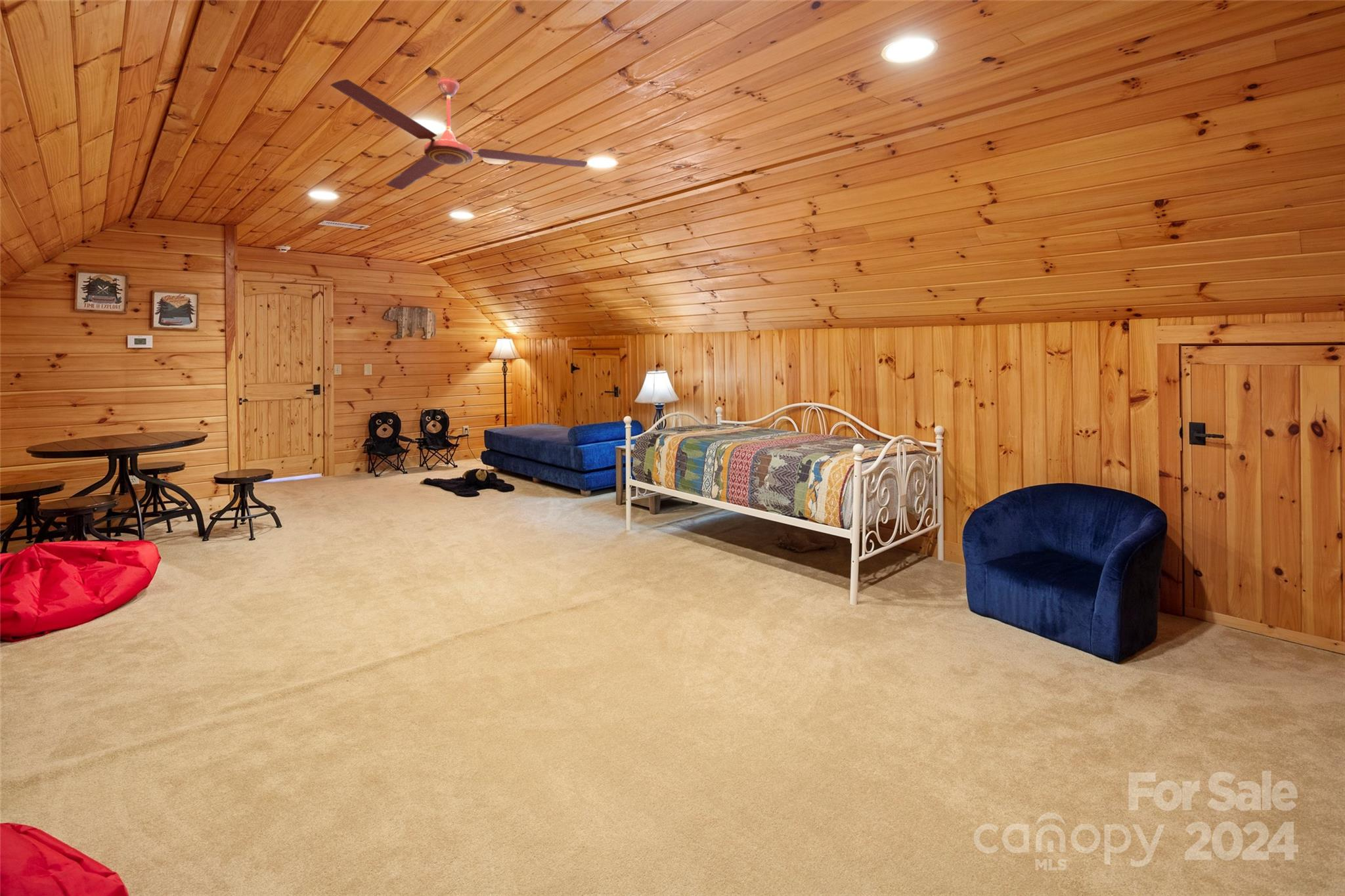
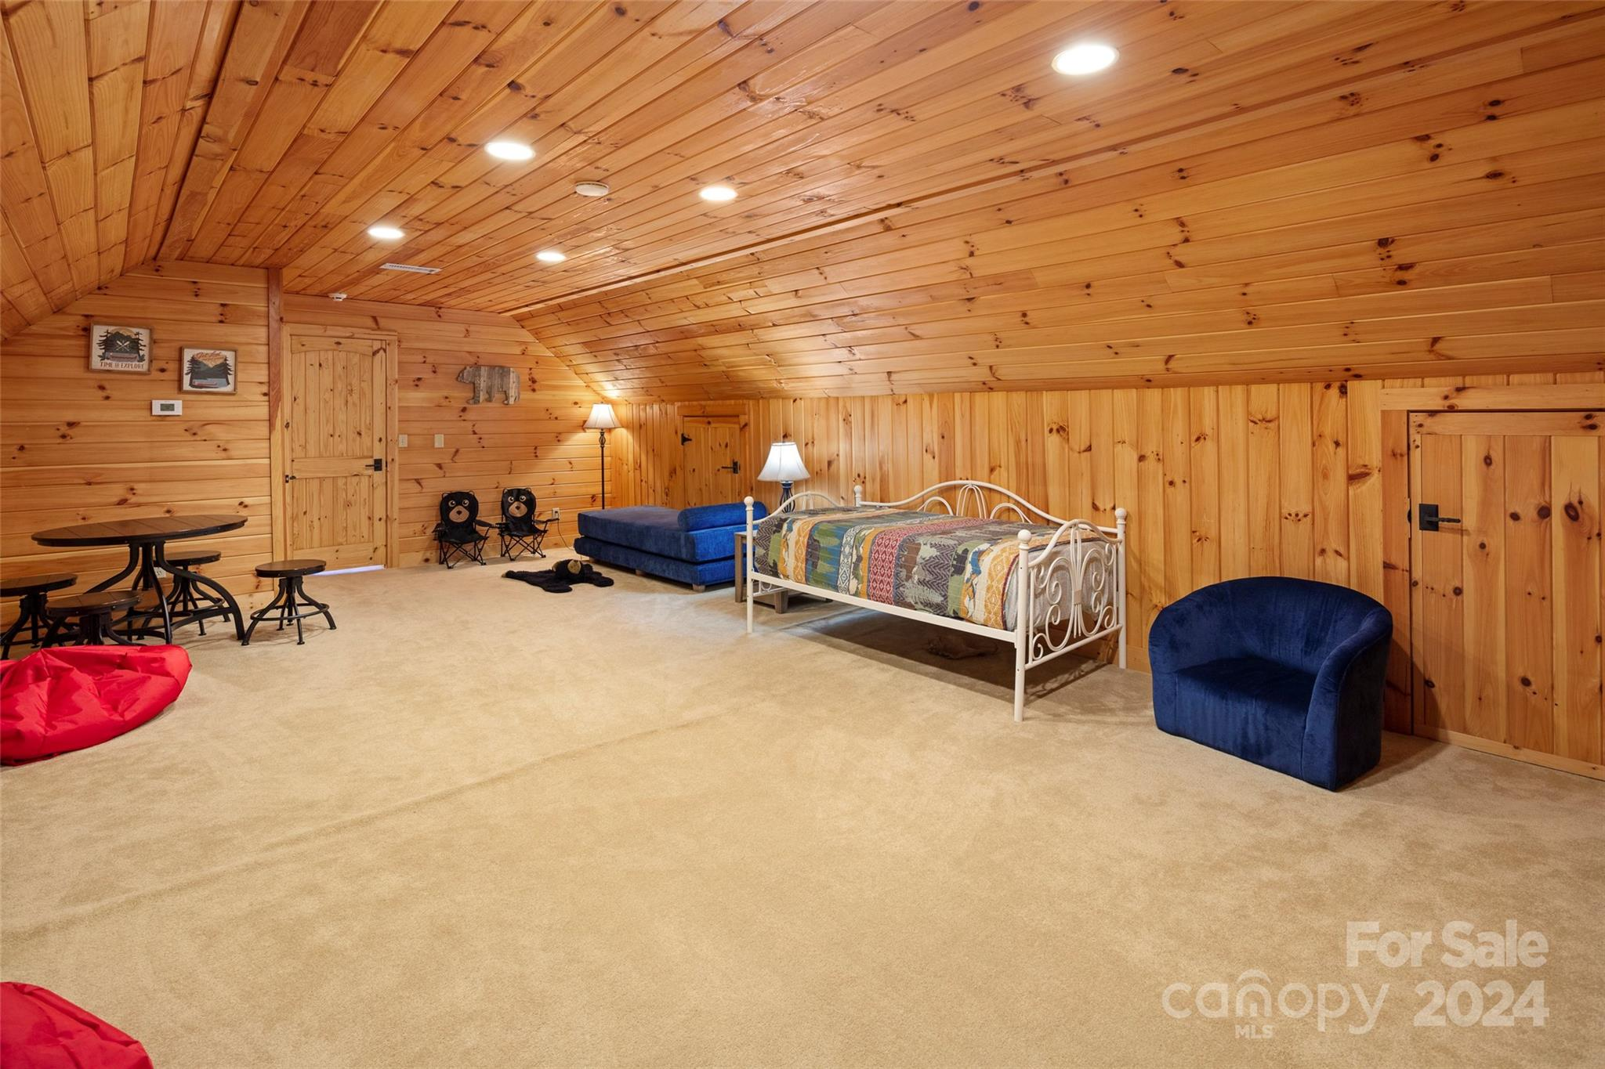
- ceiling fan (465, 144)
